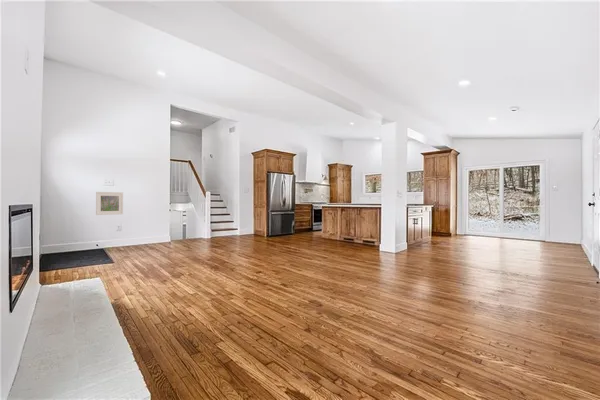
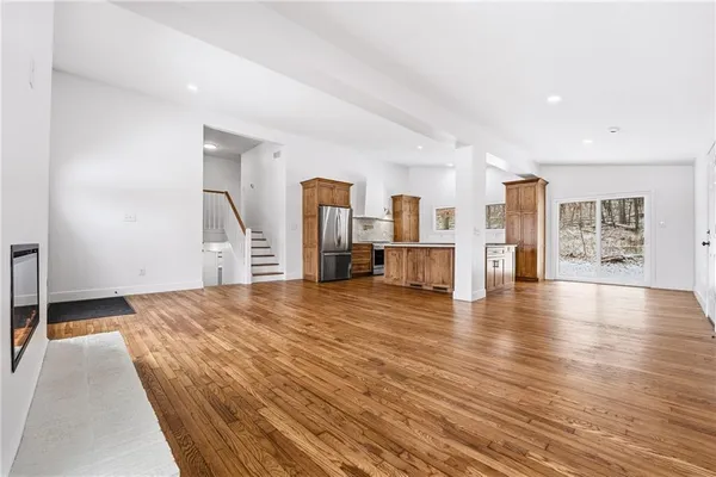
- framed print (109, 203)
